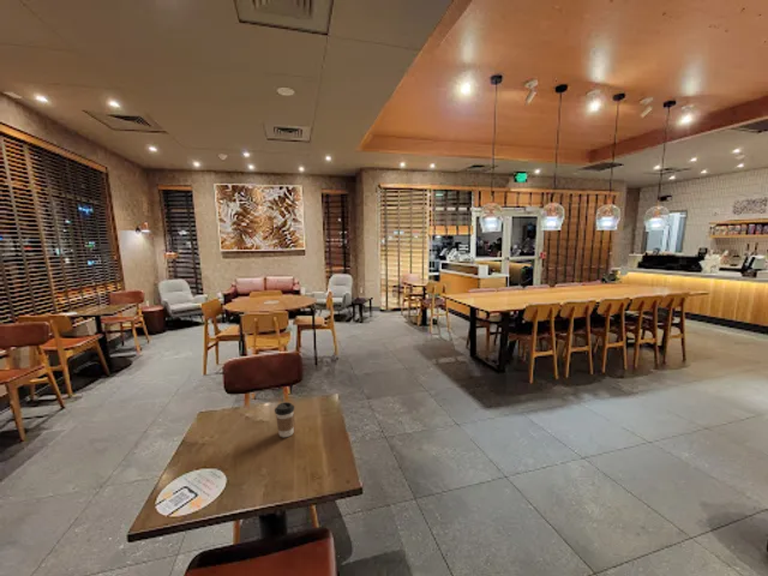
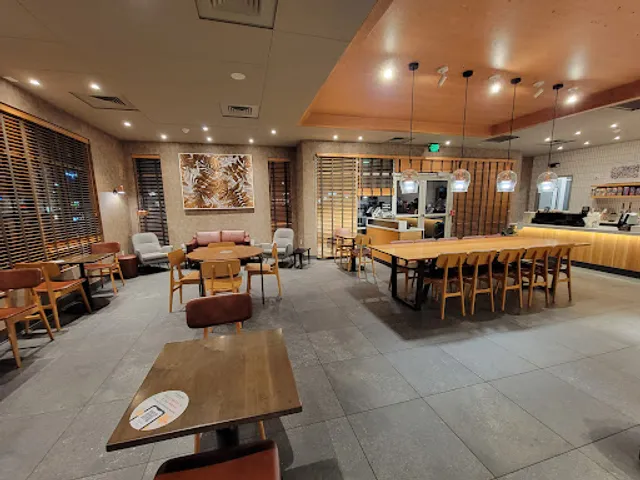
- coffee cup (284, 419)
